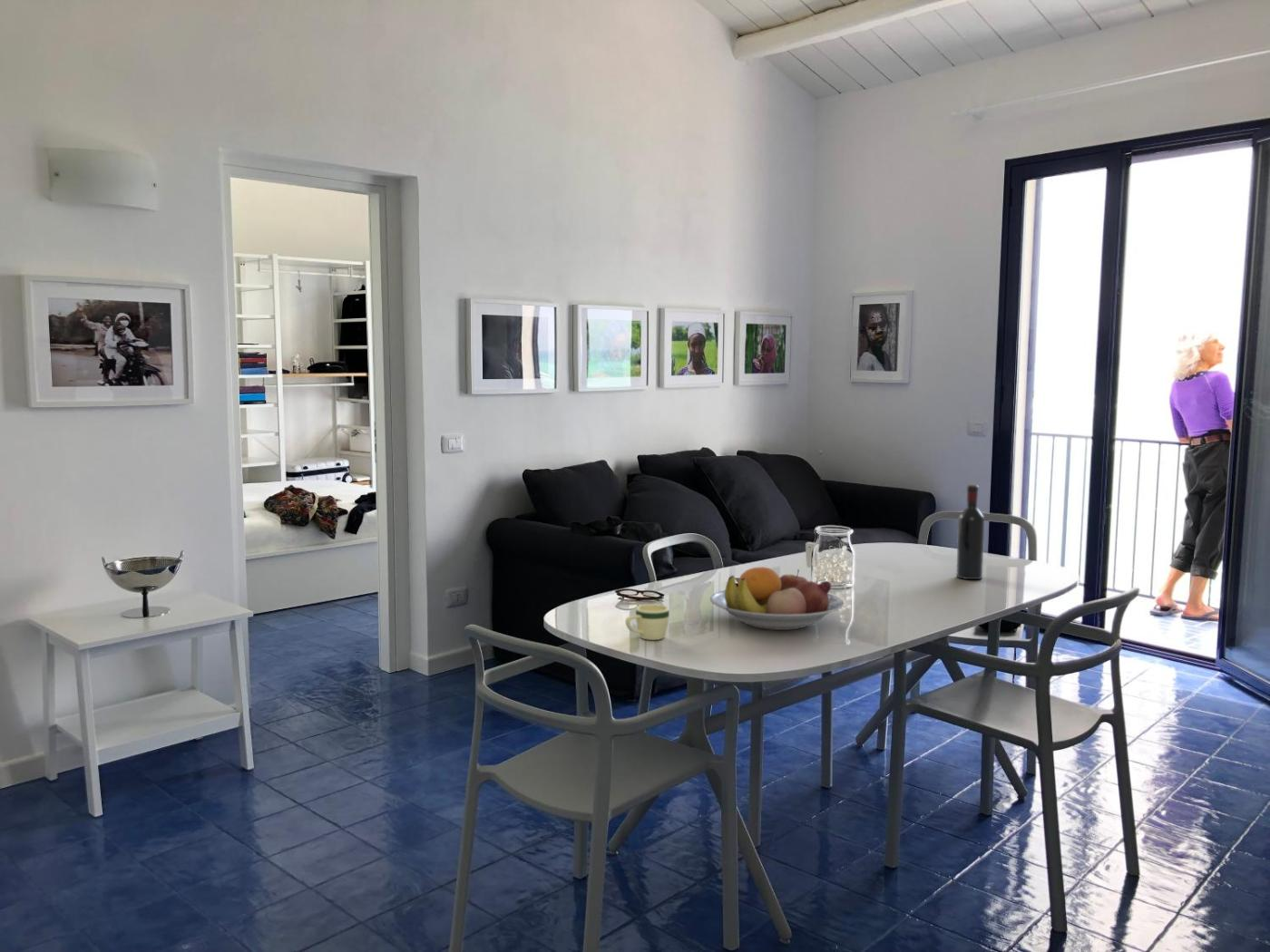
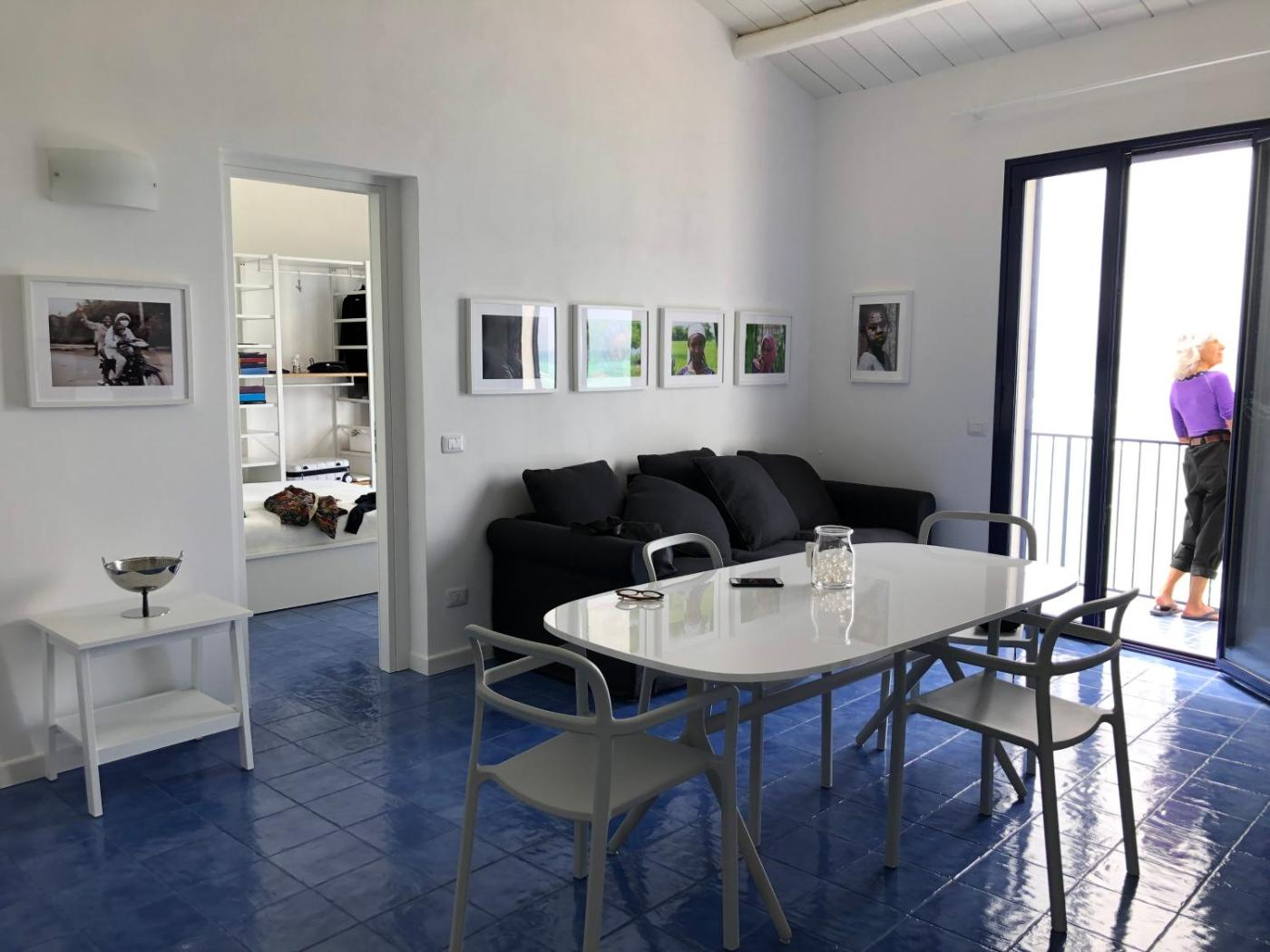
- mug (646, 623)
- wine bottle (971, 530)
- fruit bowl (777, 594)
